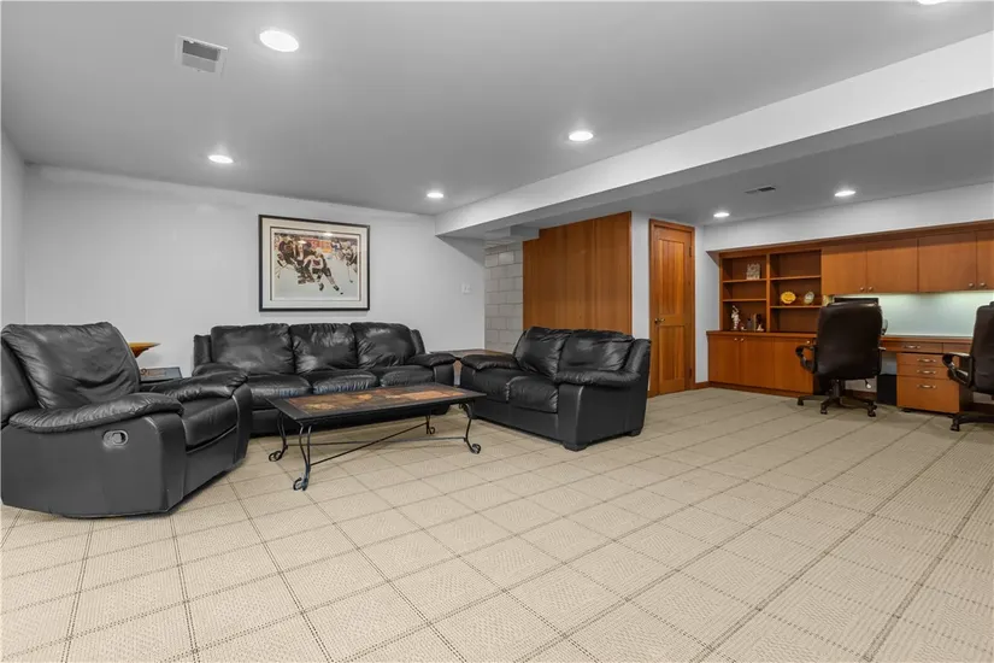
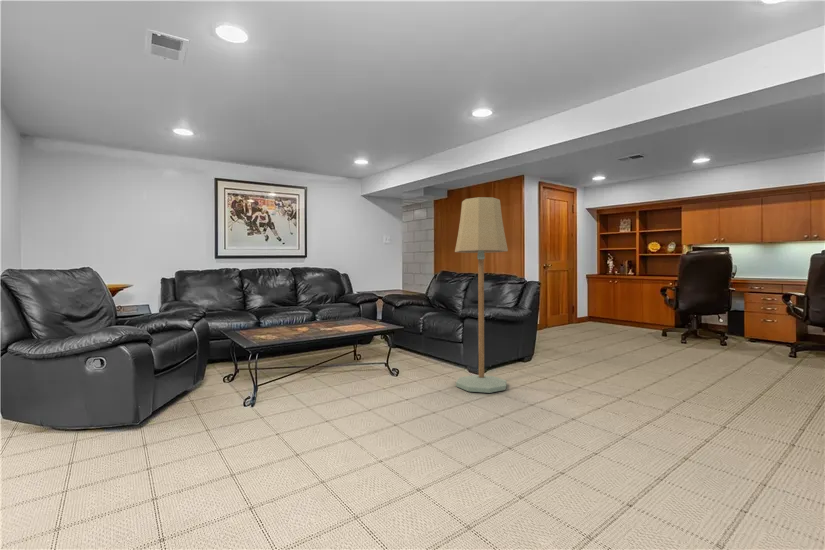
+ floor lamp (481, 293)
